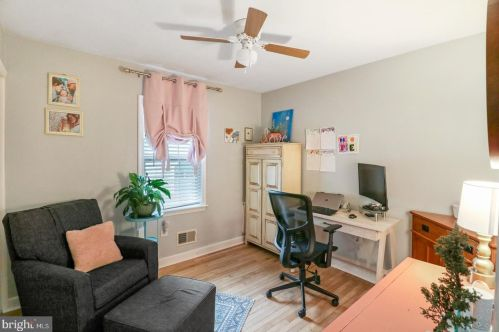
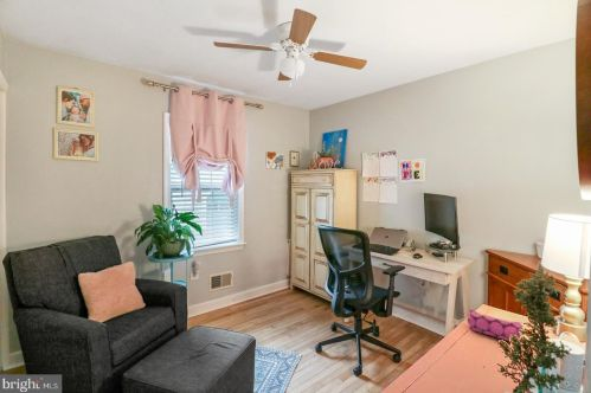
+ pencil case (494, 324)
